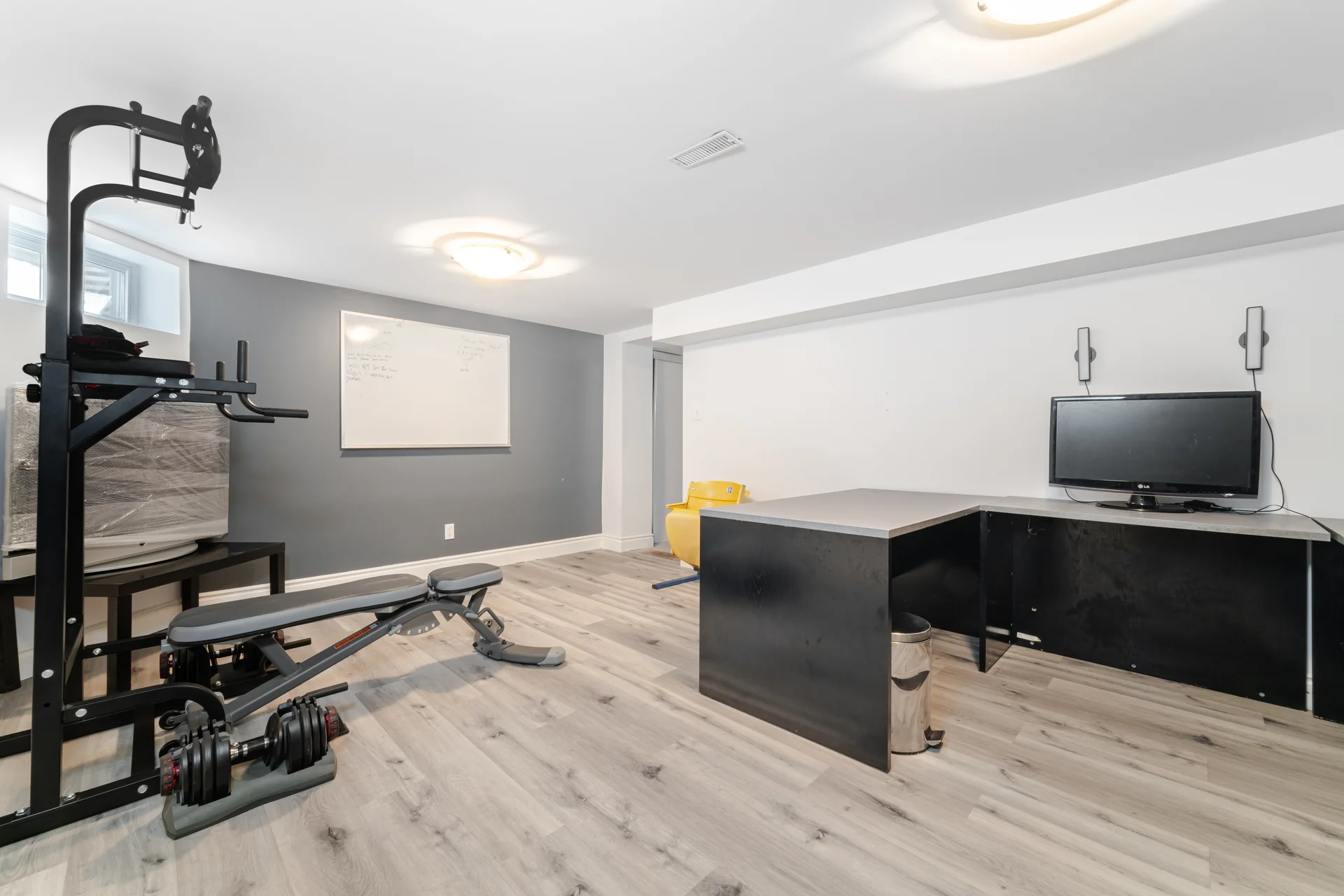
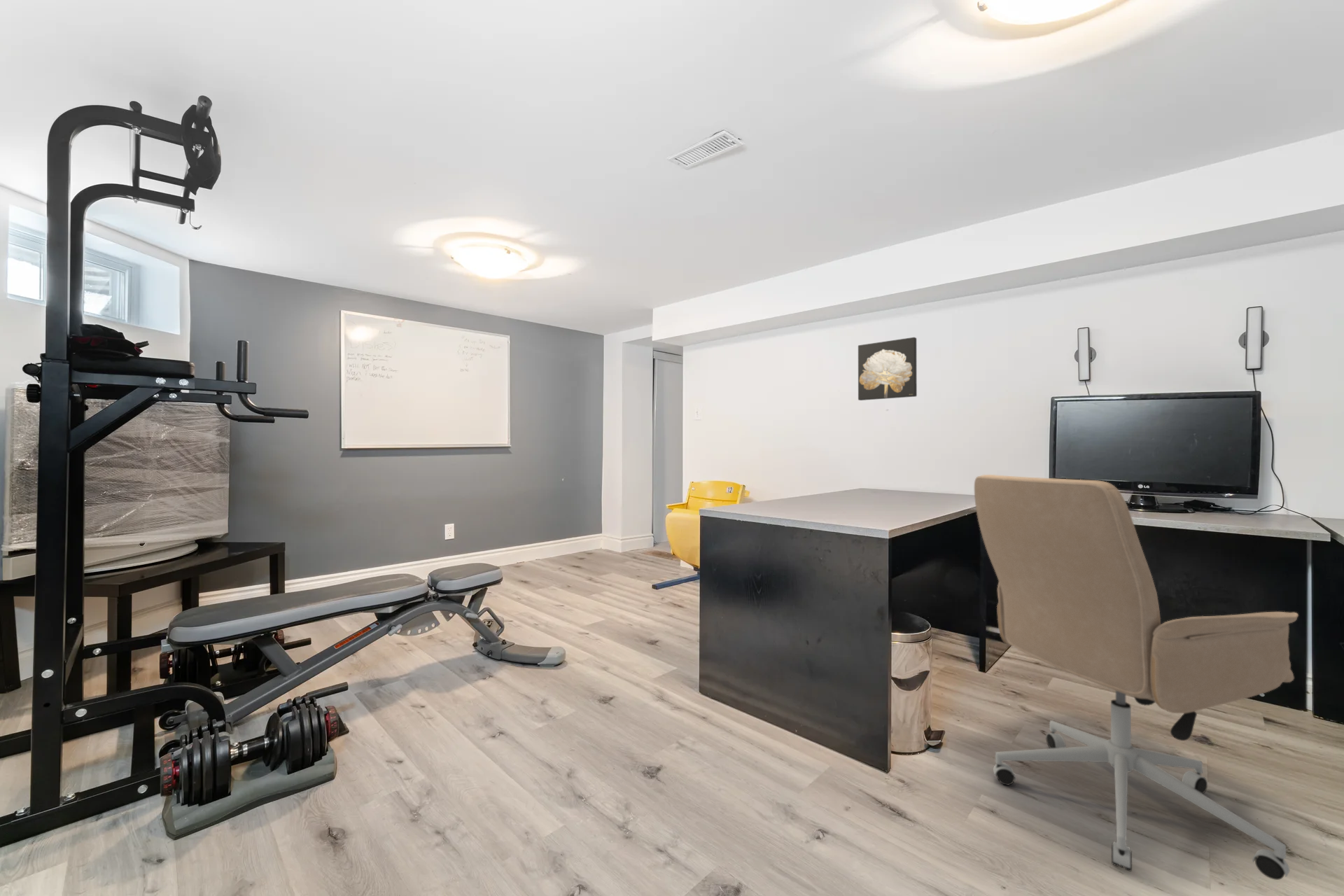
+ wall art (886, 370)
+ office chair (1115, 641)
